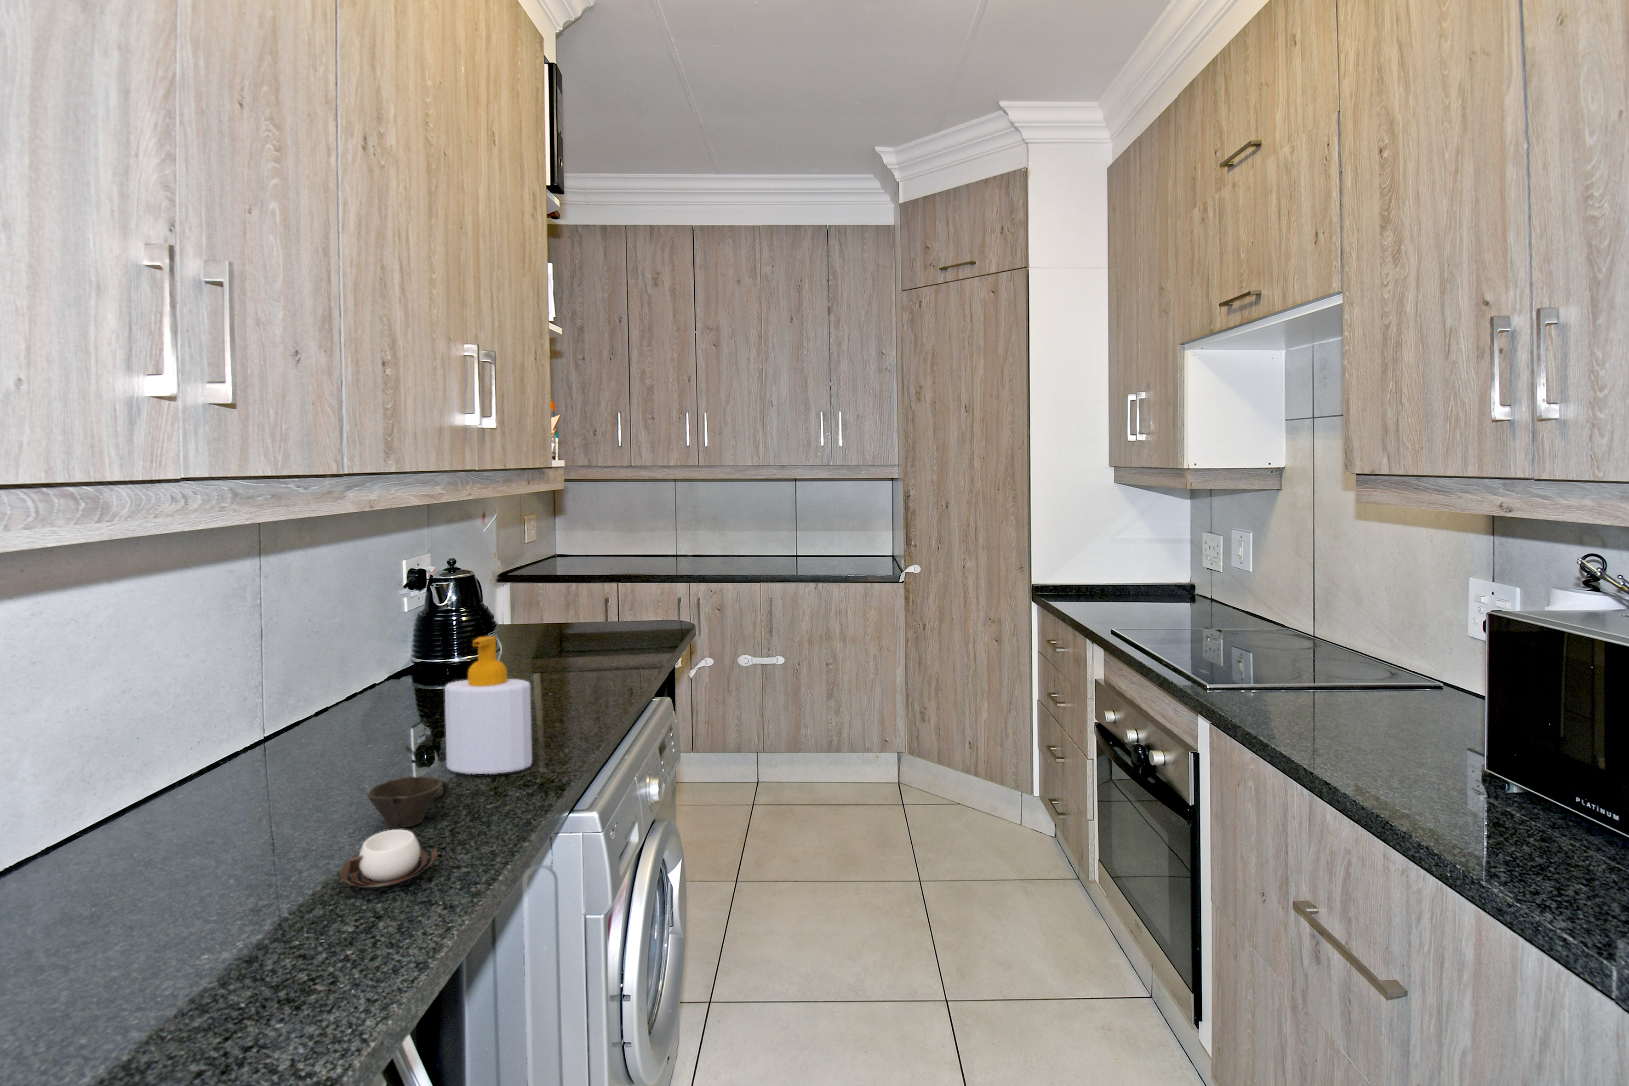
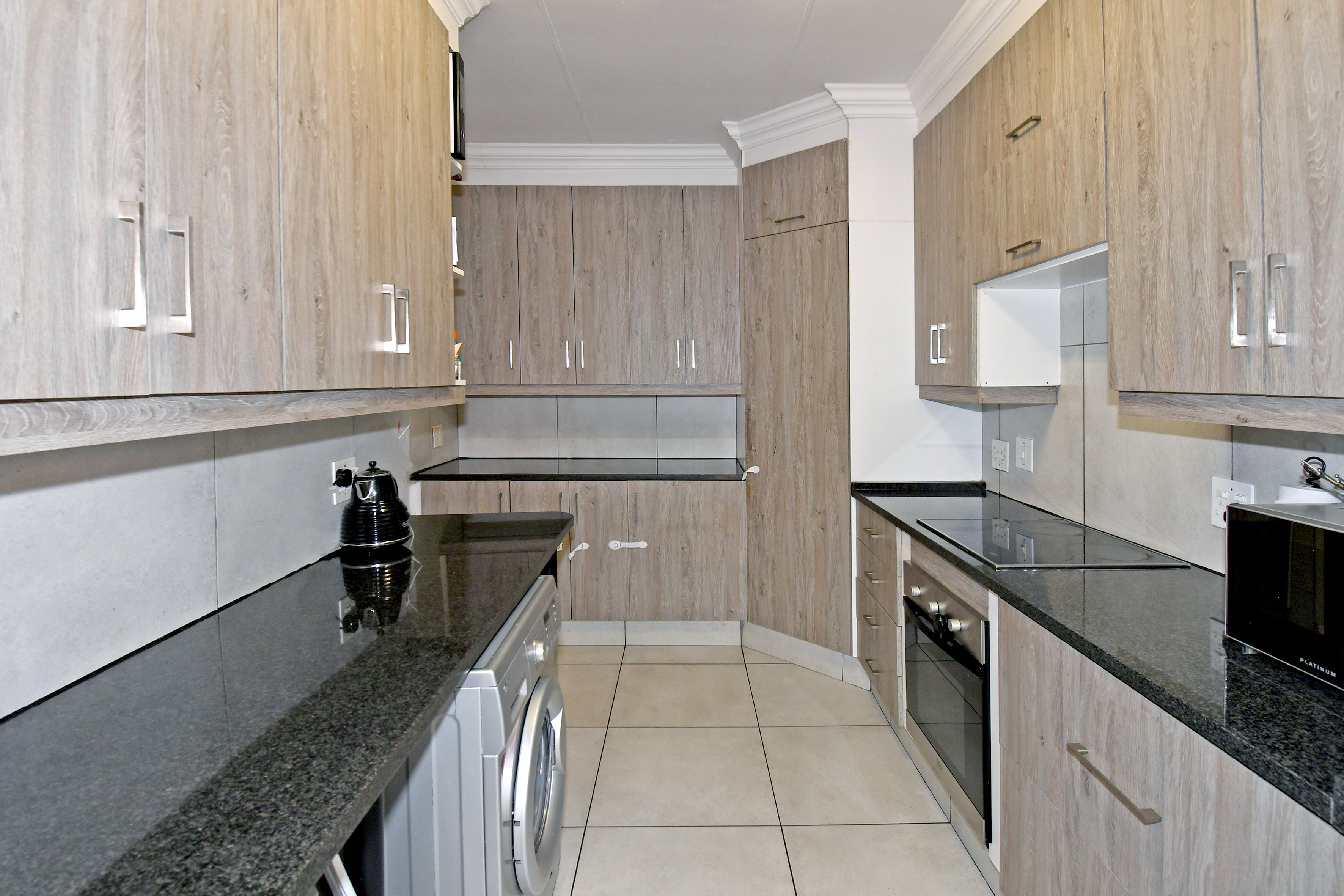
- cup (390, 857)
- cup (410, 804)
- soap bottle (487, 702)
